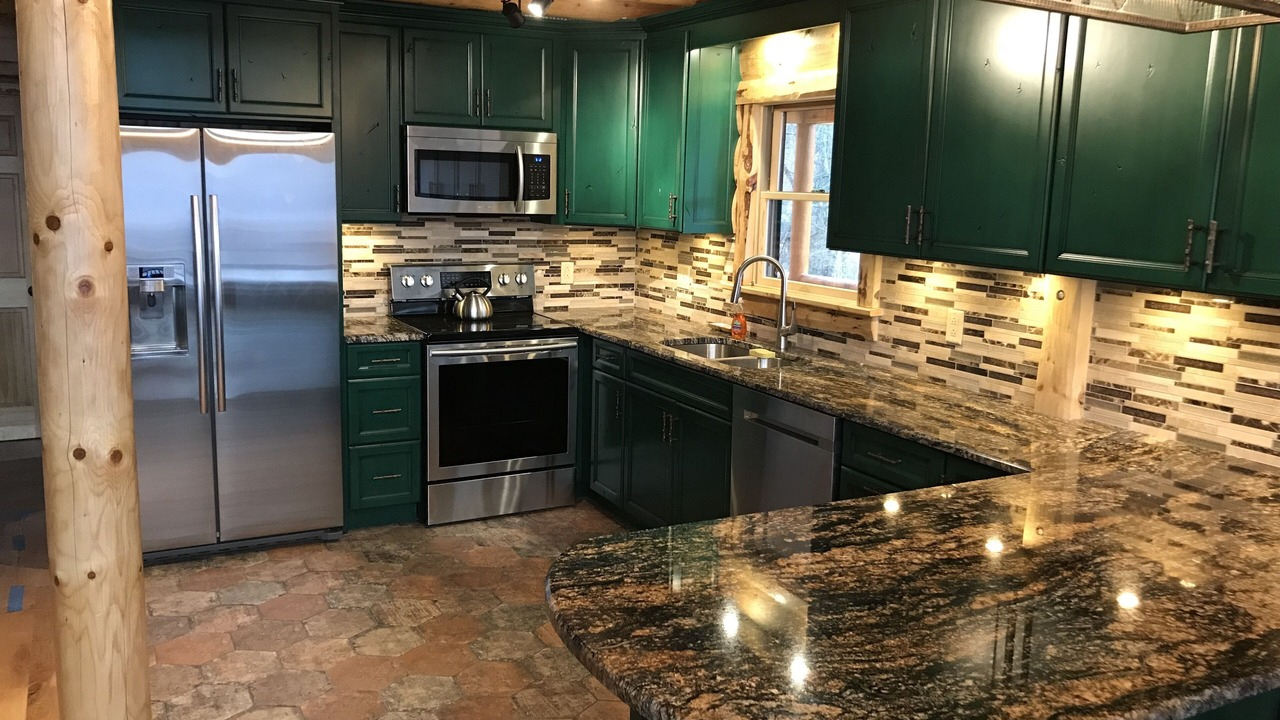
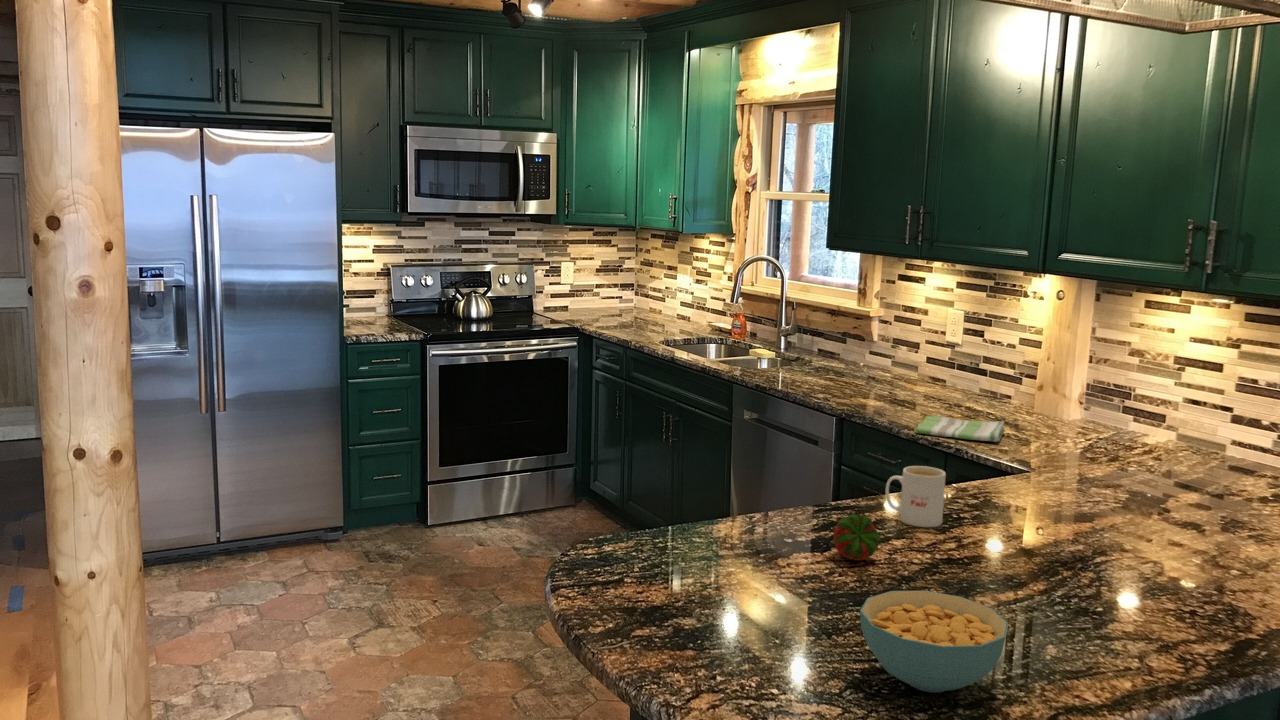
+ dish towel (960, 427)
+ fruit (856, 537)
+ mug (914, 495)
+ cereal bowl (930, 649)
